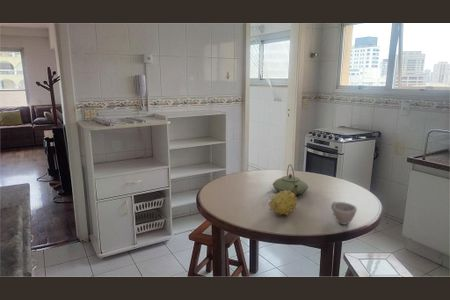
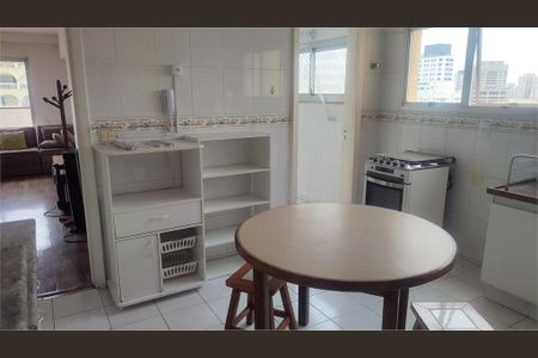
- cup (341, 213)
- teapot (291, 178)
- fruit (283, 201)
